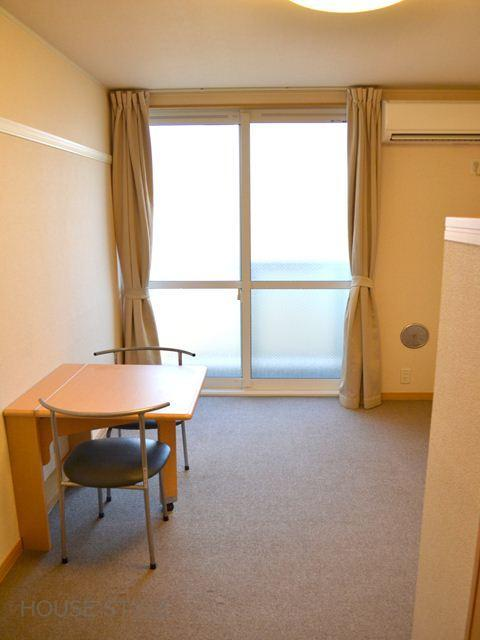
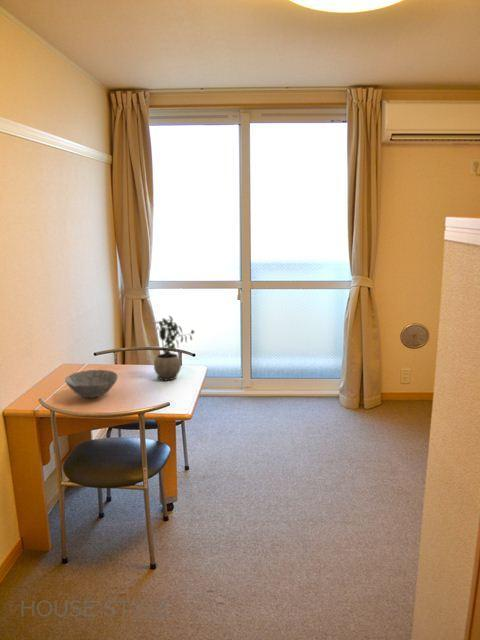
+ bowl (92, 386)
+ potted plant (172, 346)
